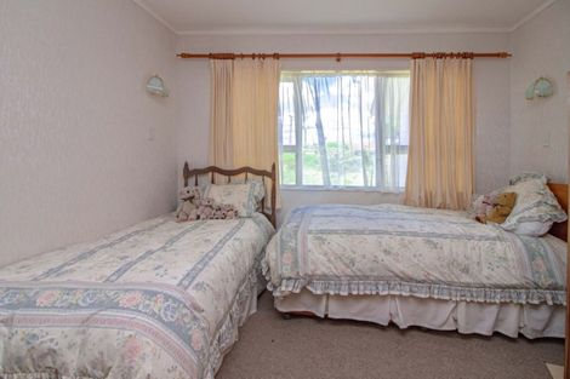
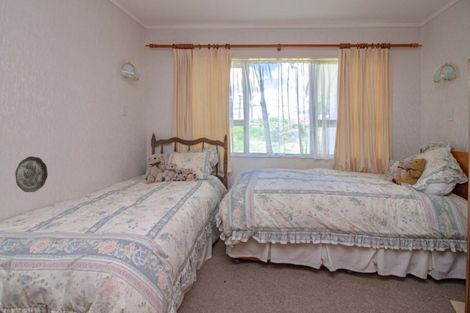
+ decorative plate (31, 174)
